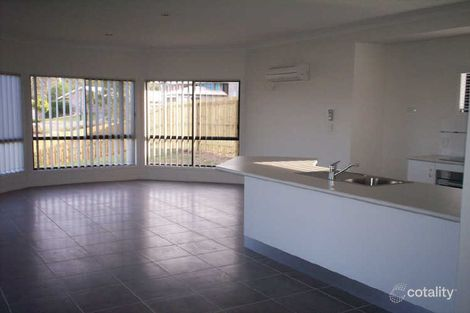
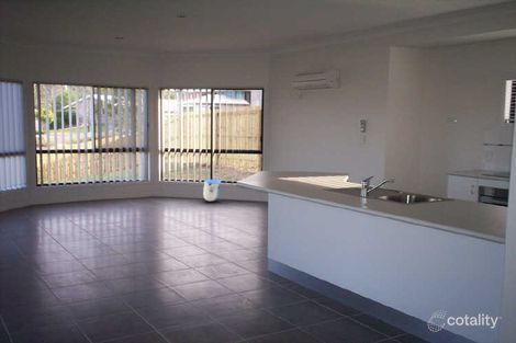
+ sun visor (212, 191)
